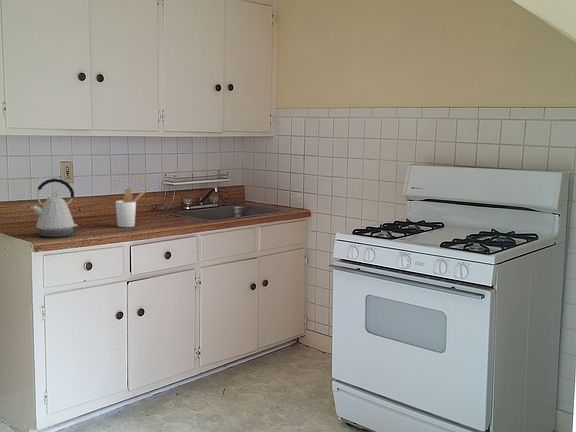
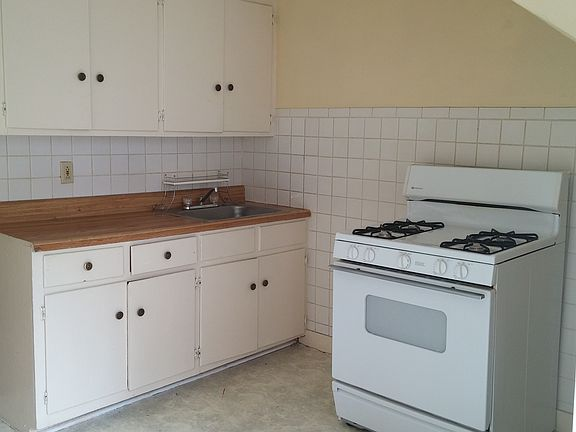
- kettle (53, 207)
- utensil holder (131, 207)
